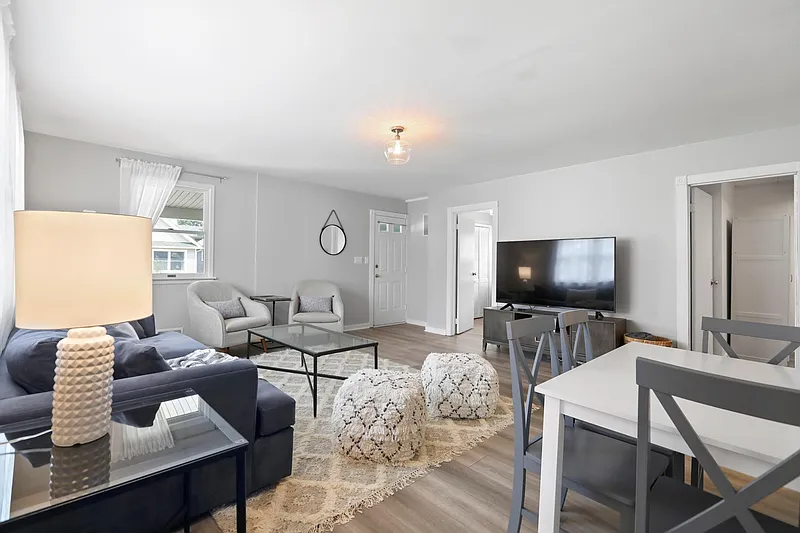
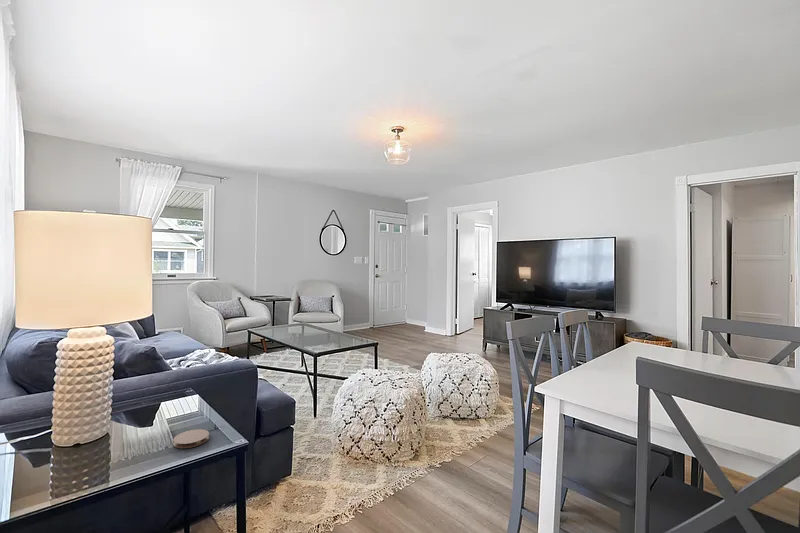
+ coaster (191, 438)
